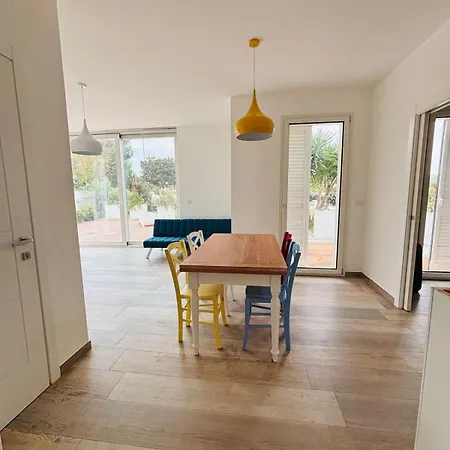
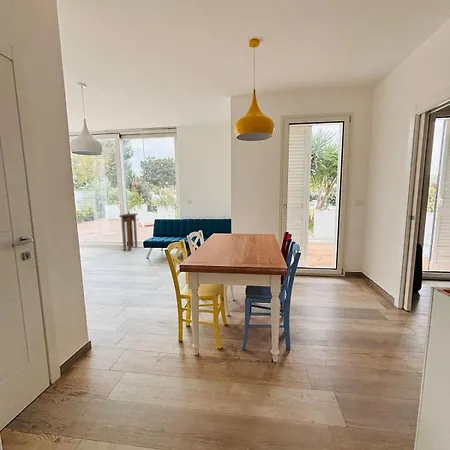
+ side table (129, 231)
